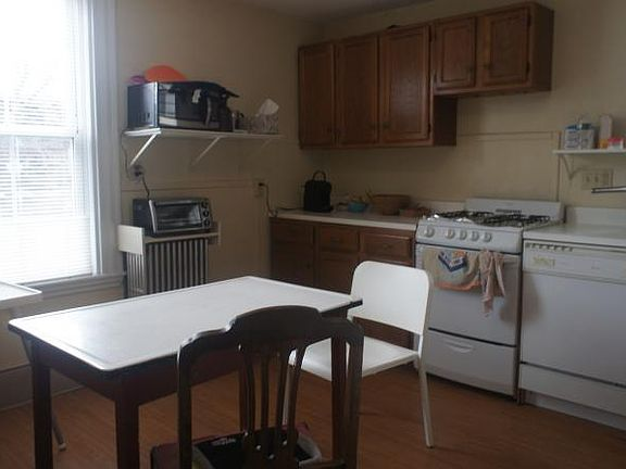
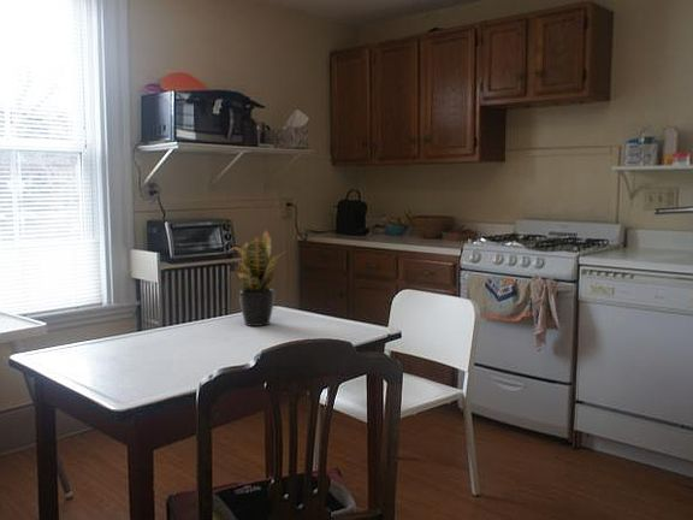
+ potted plant (254, 274)
